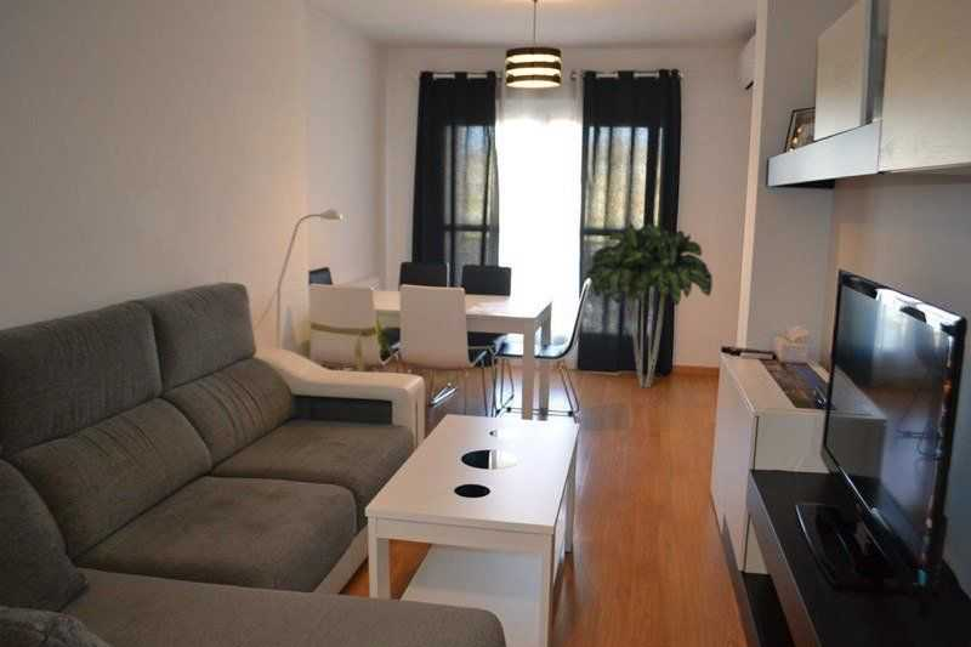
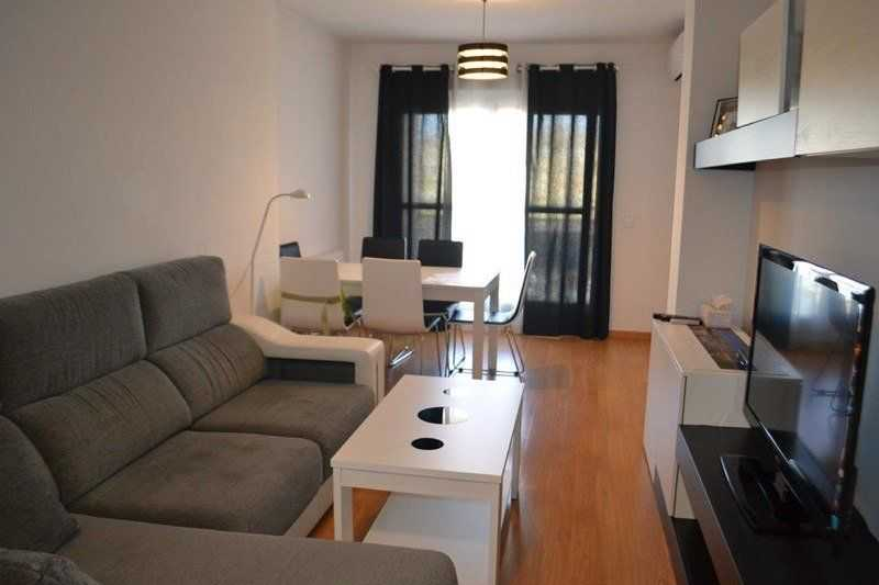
- indoor plant (651, 306)
